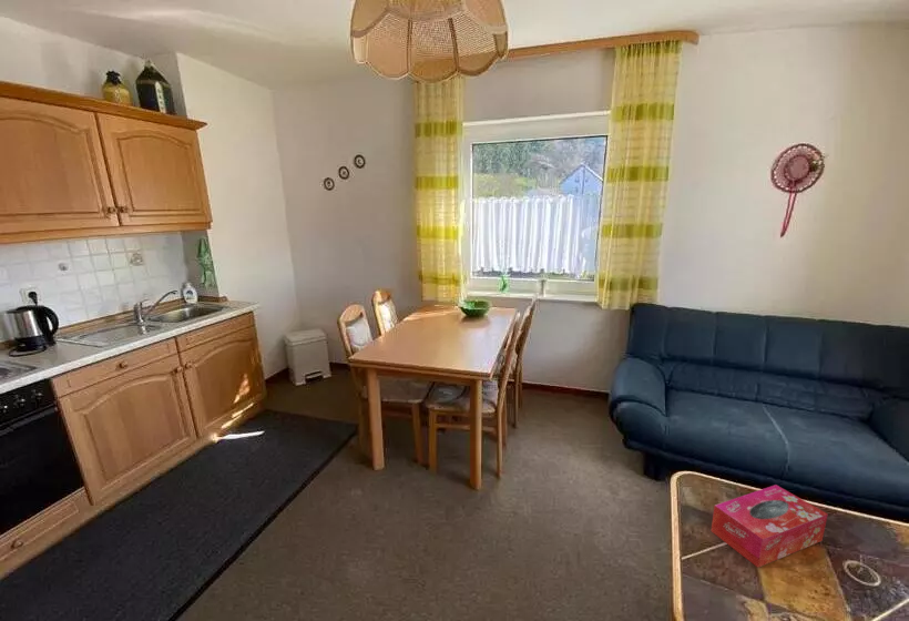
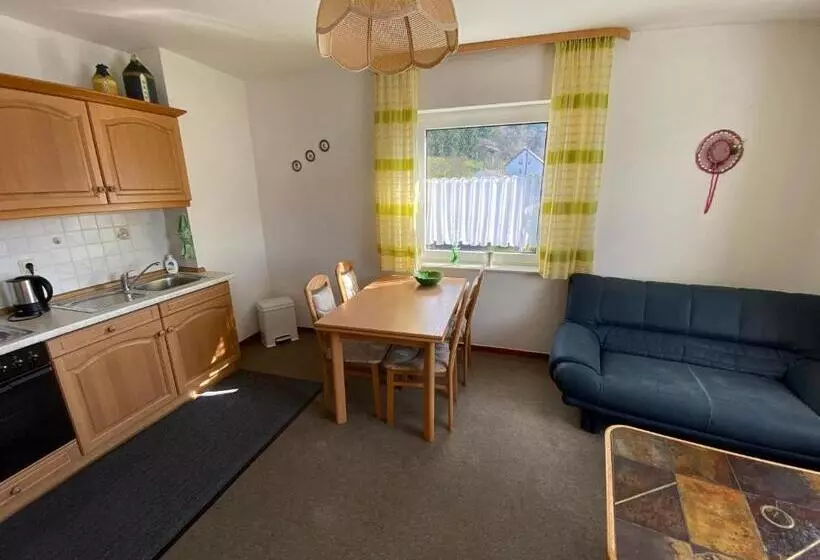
- tissue box (767, 522)
